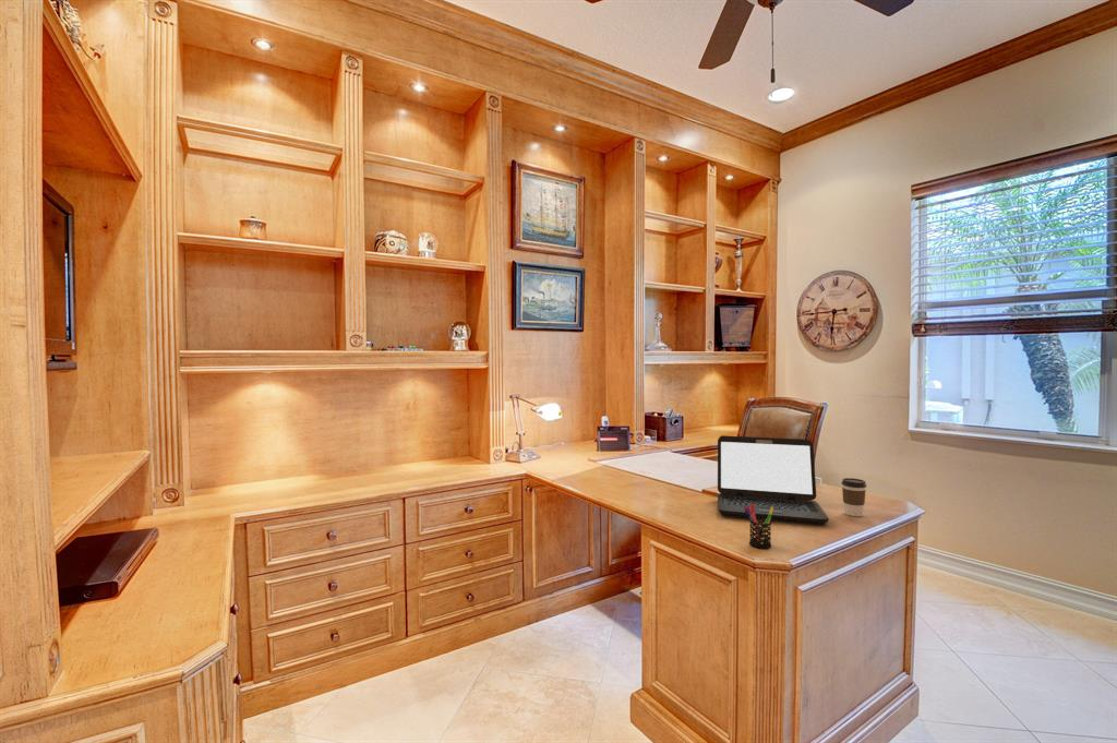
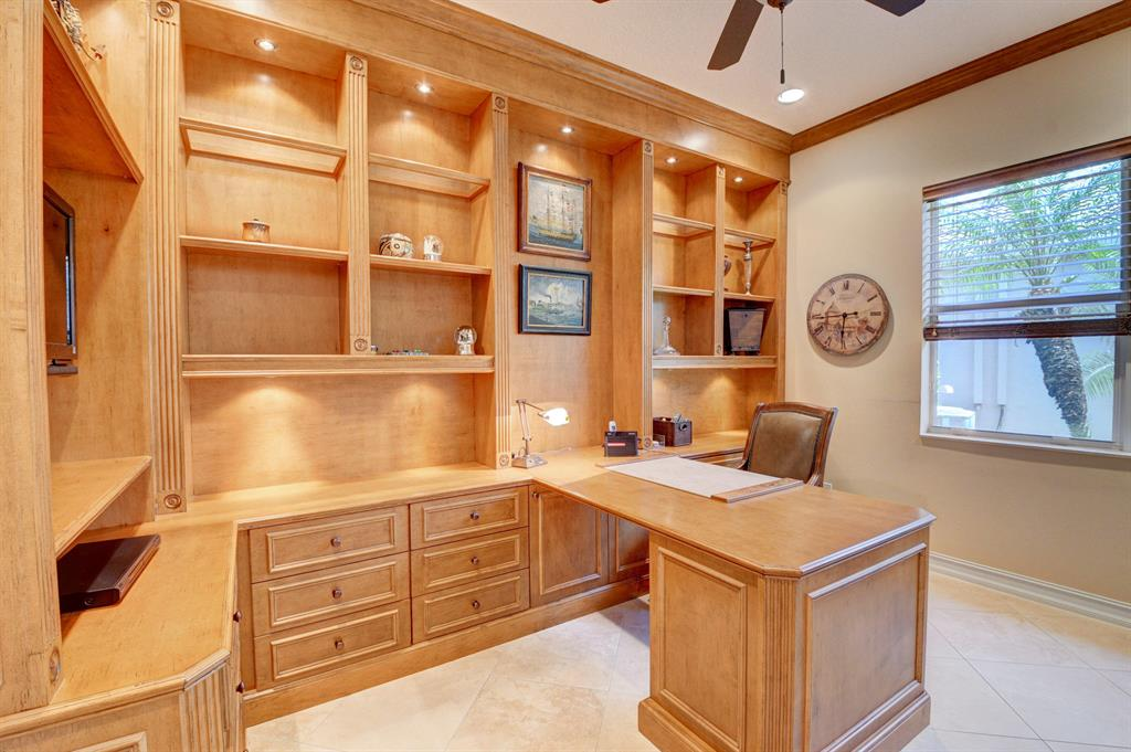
- pen holder (760, 525)
- coffee cup (853, 496)
- laptop (767, 476)
